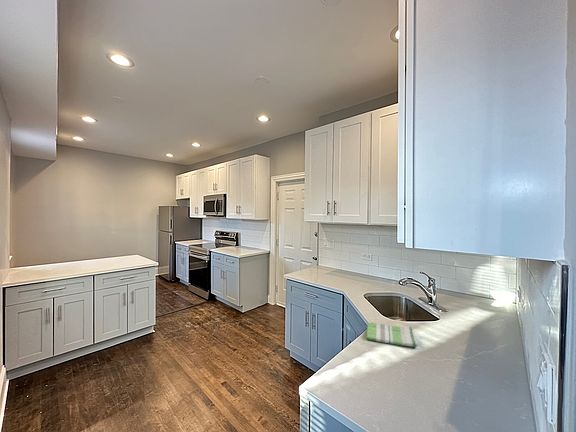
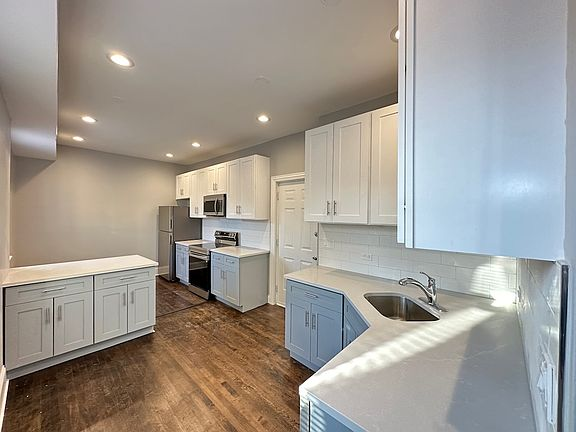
- dish towel (390, 333)
